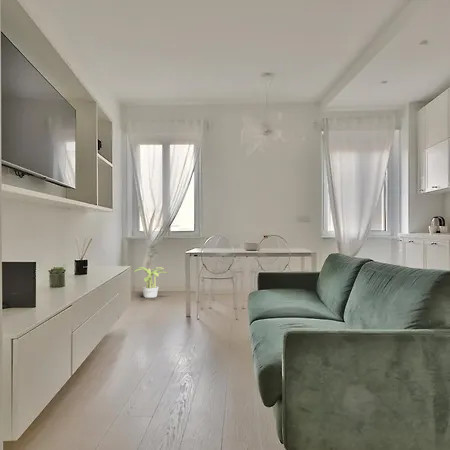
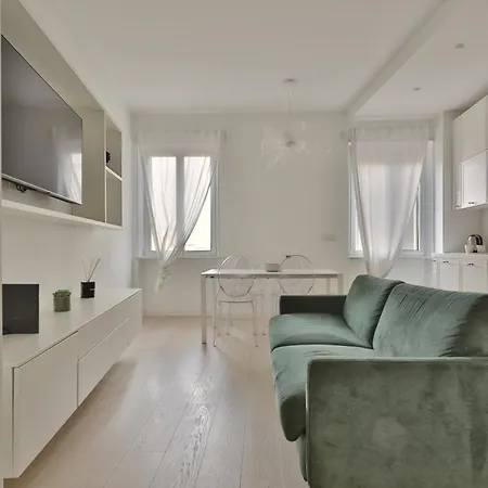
- potted plant (150, 281)
